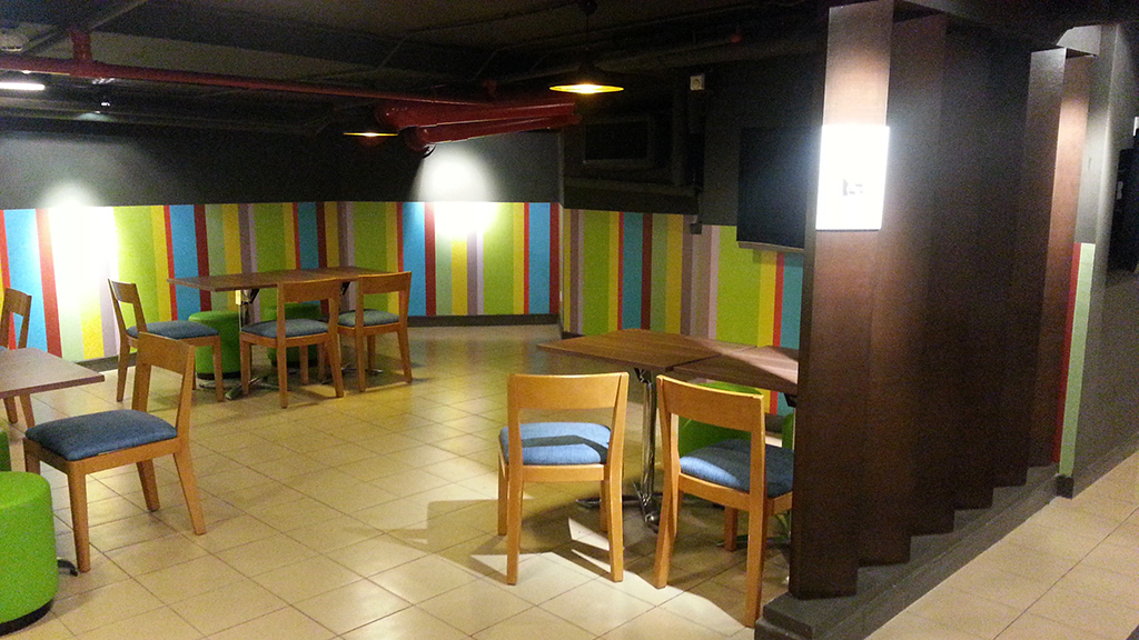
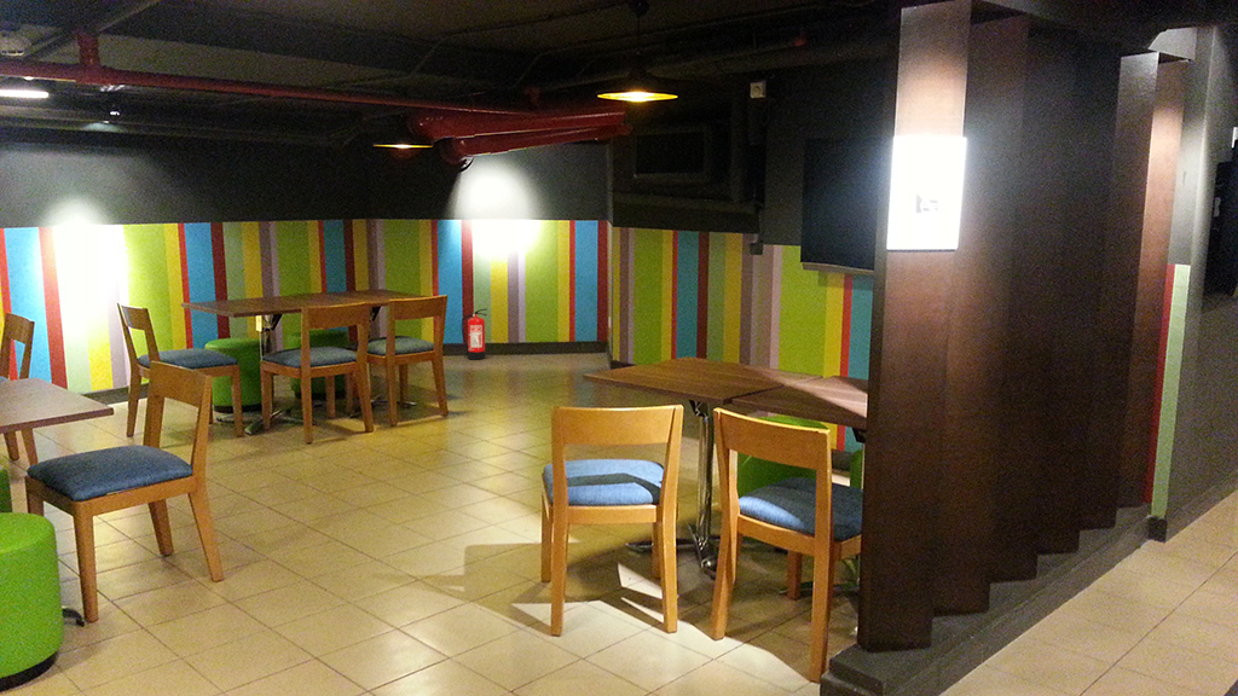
+ fire extinguisher (474, 334)
